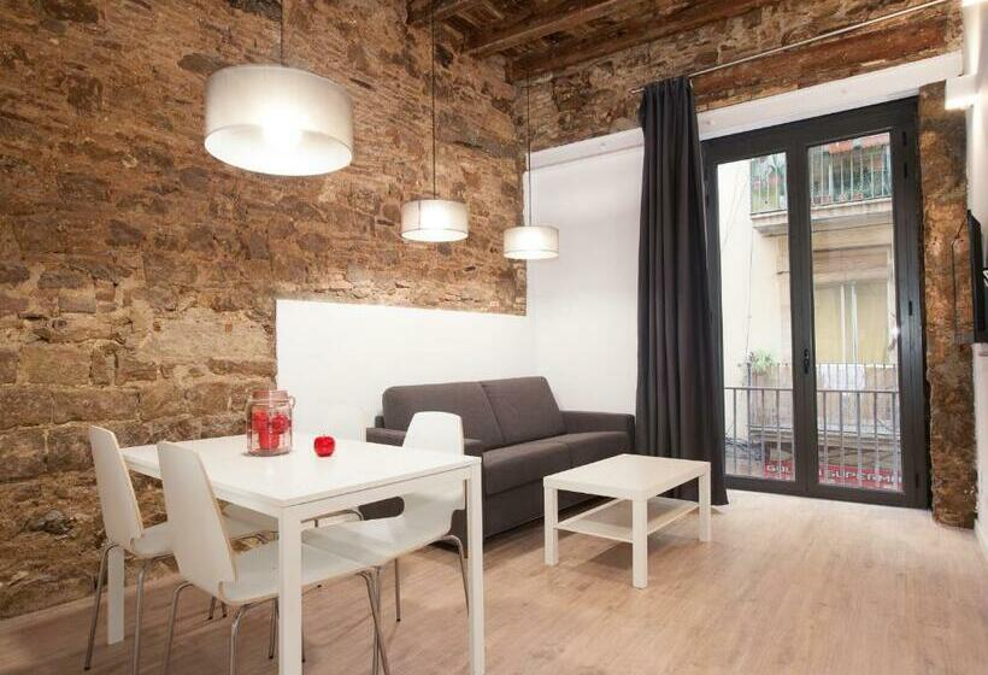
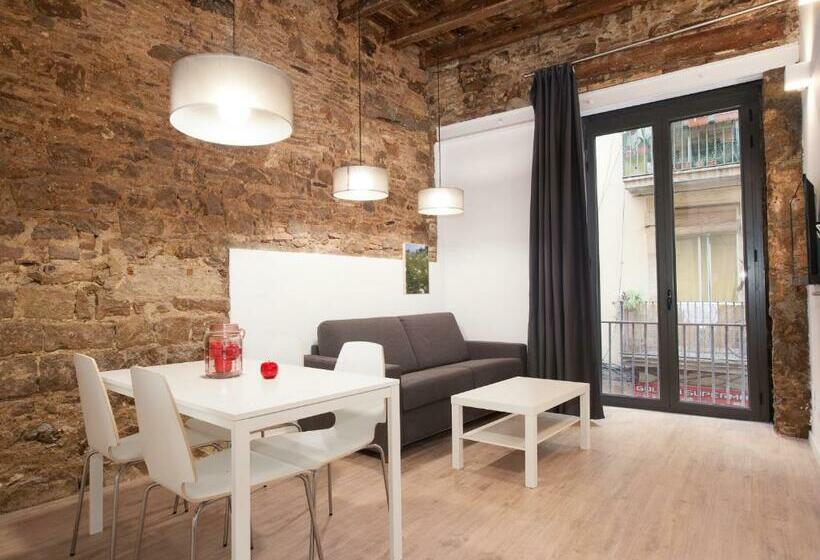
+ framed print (416, 269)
